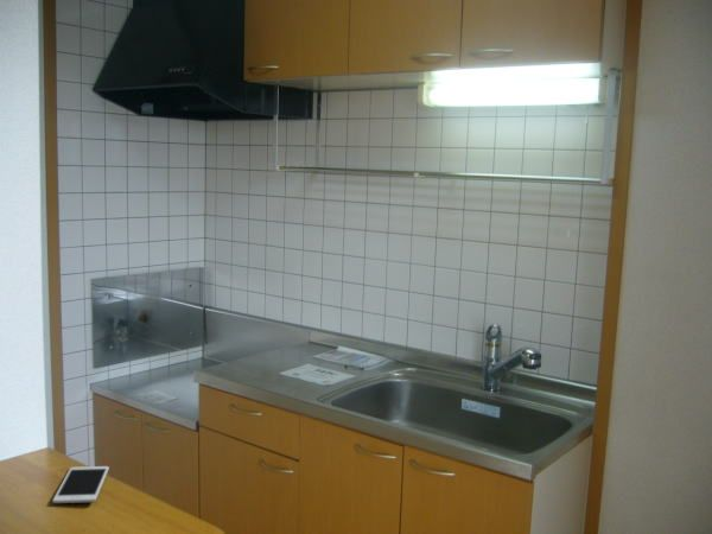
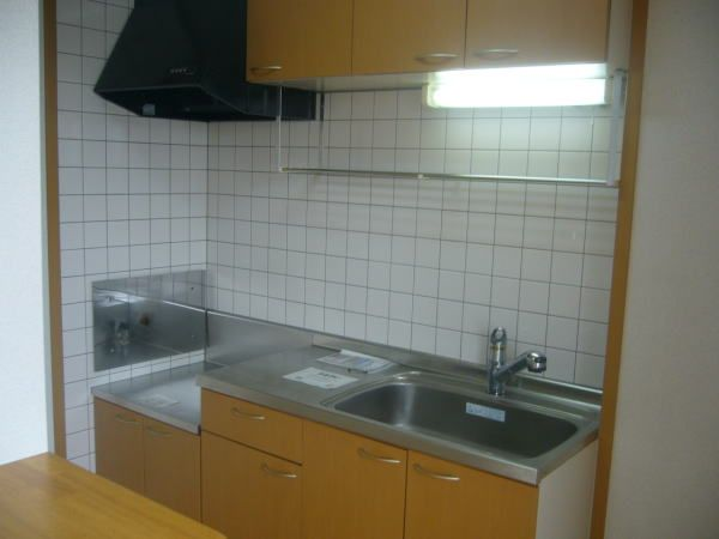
- cell phone (82, 483)
